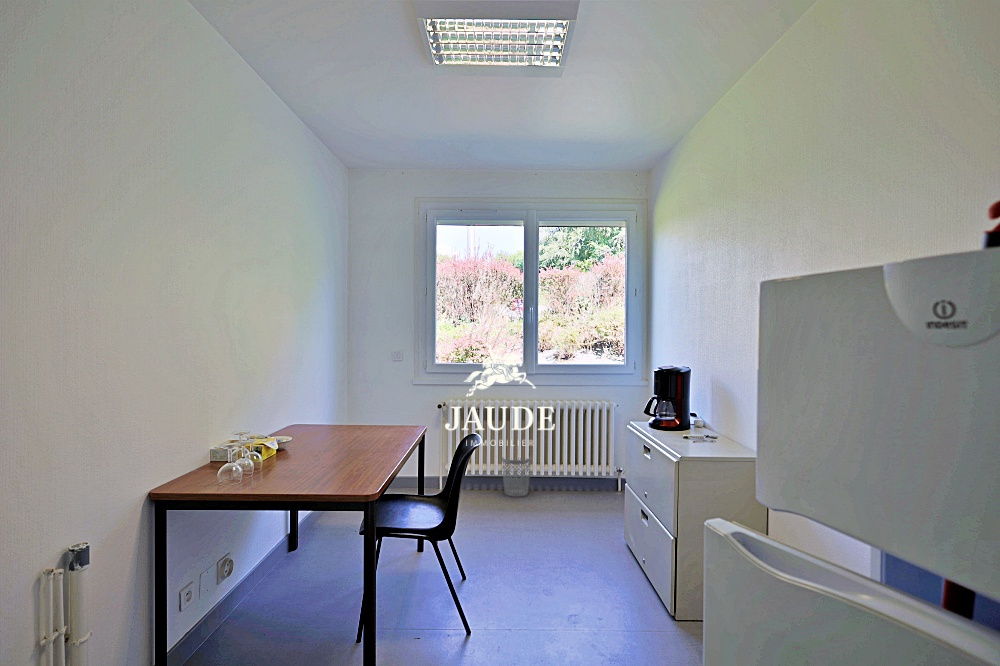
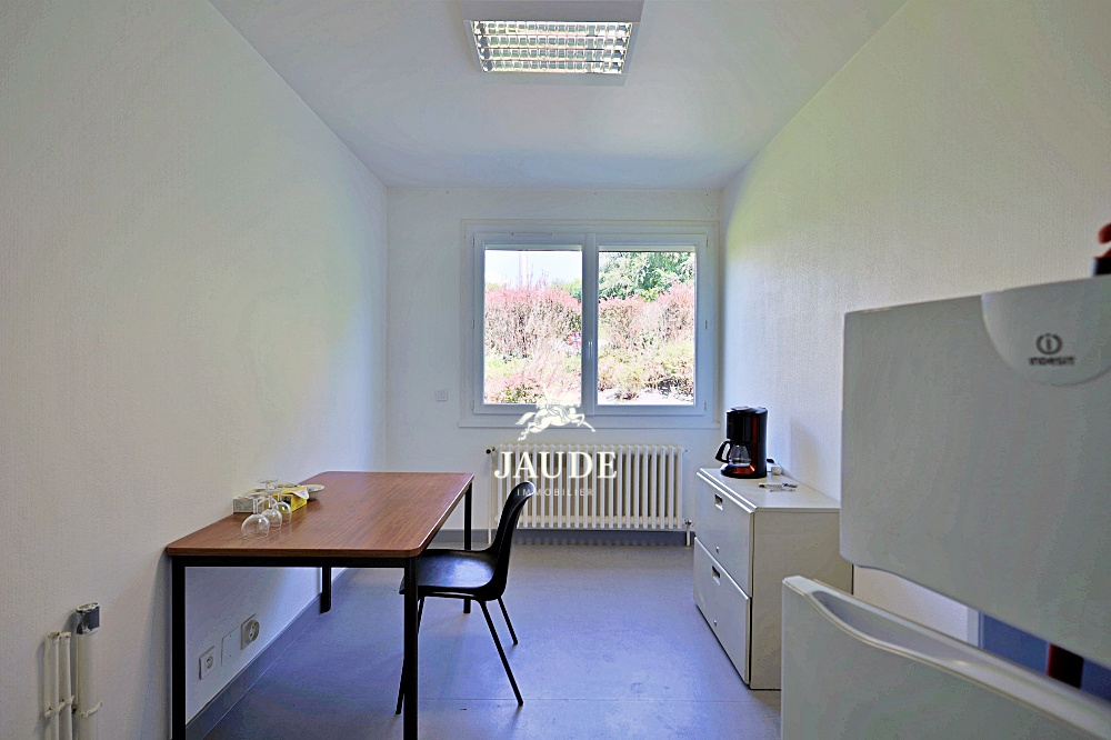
- wastebasket (516, 475)
